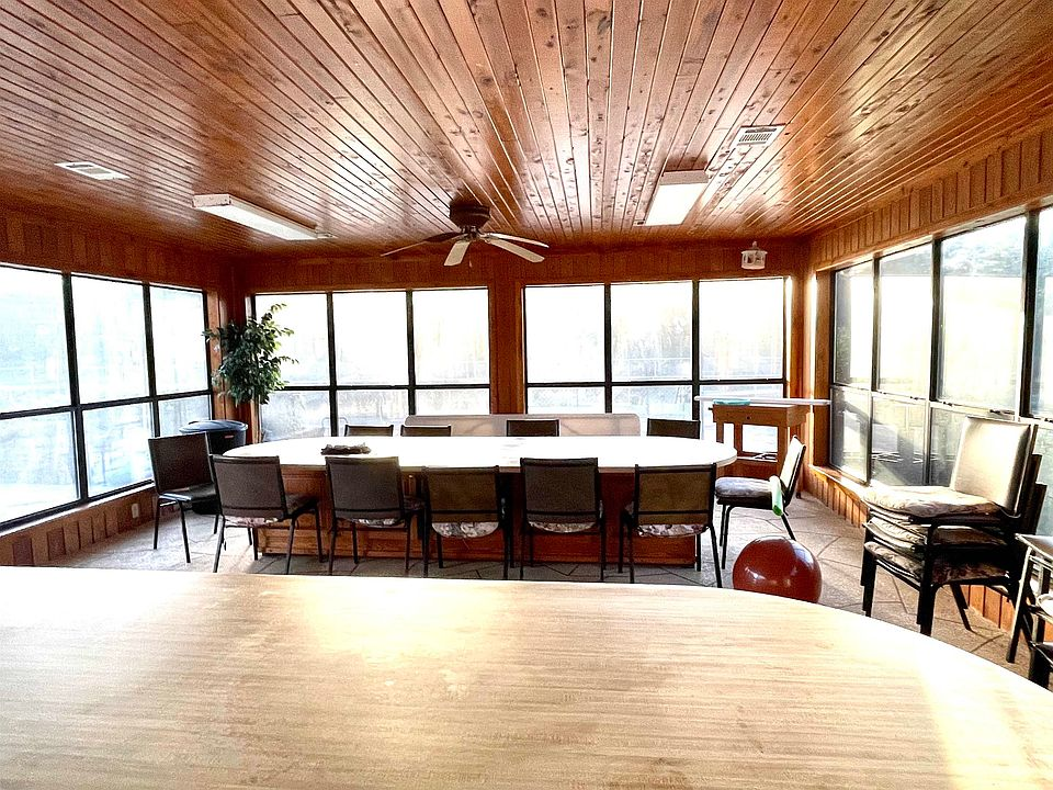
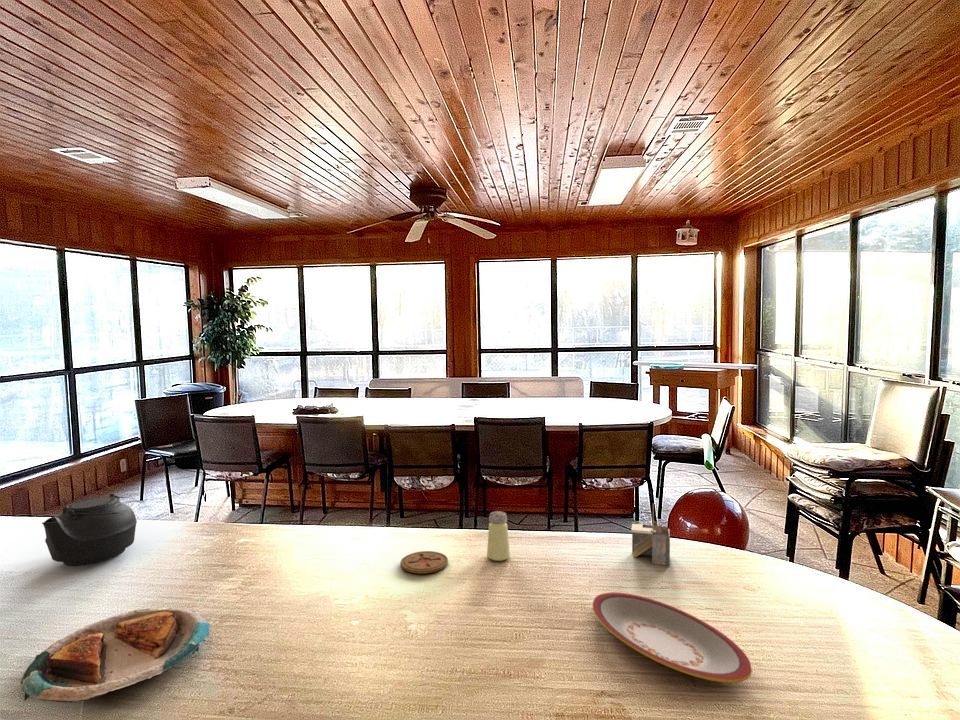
+ plate (119, 650)
+ architectural model (650, 531)
+ coaster (424, 561)
+ saltshaker (498, 534)
+ teapot (86, 532)
+ plate (663, 637)
